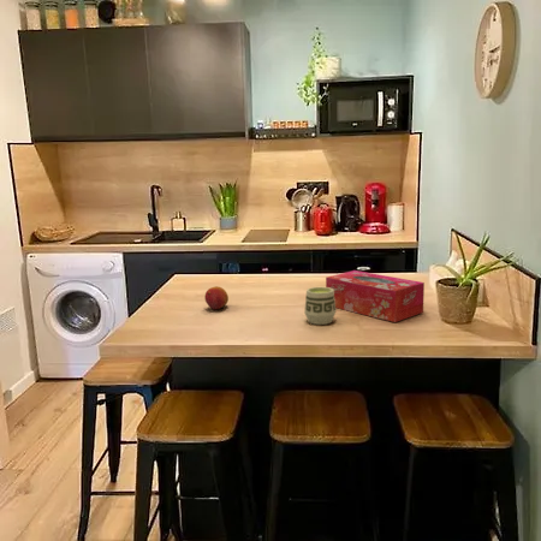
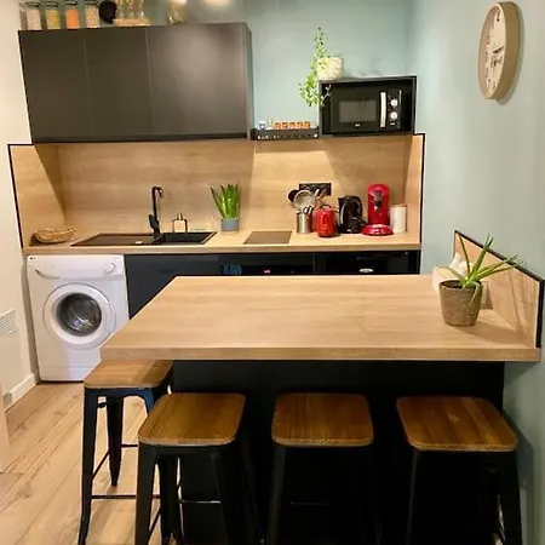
- cup (320, 305)
- fruit (216, 297)
- tissue box (373, 293)
